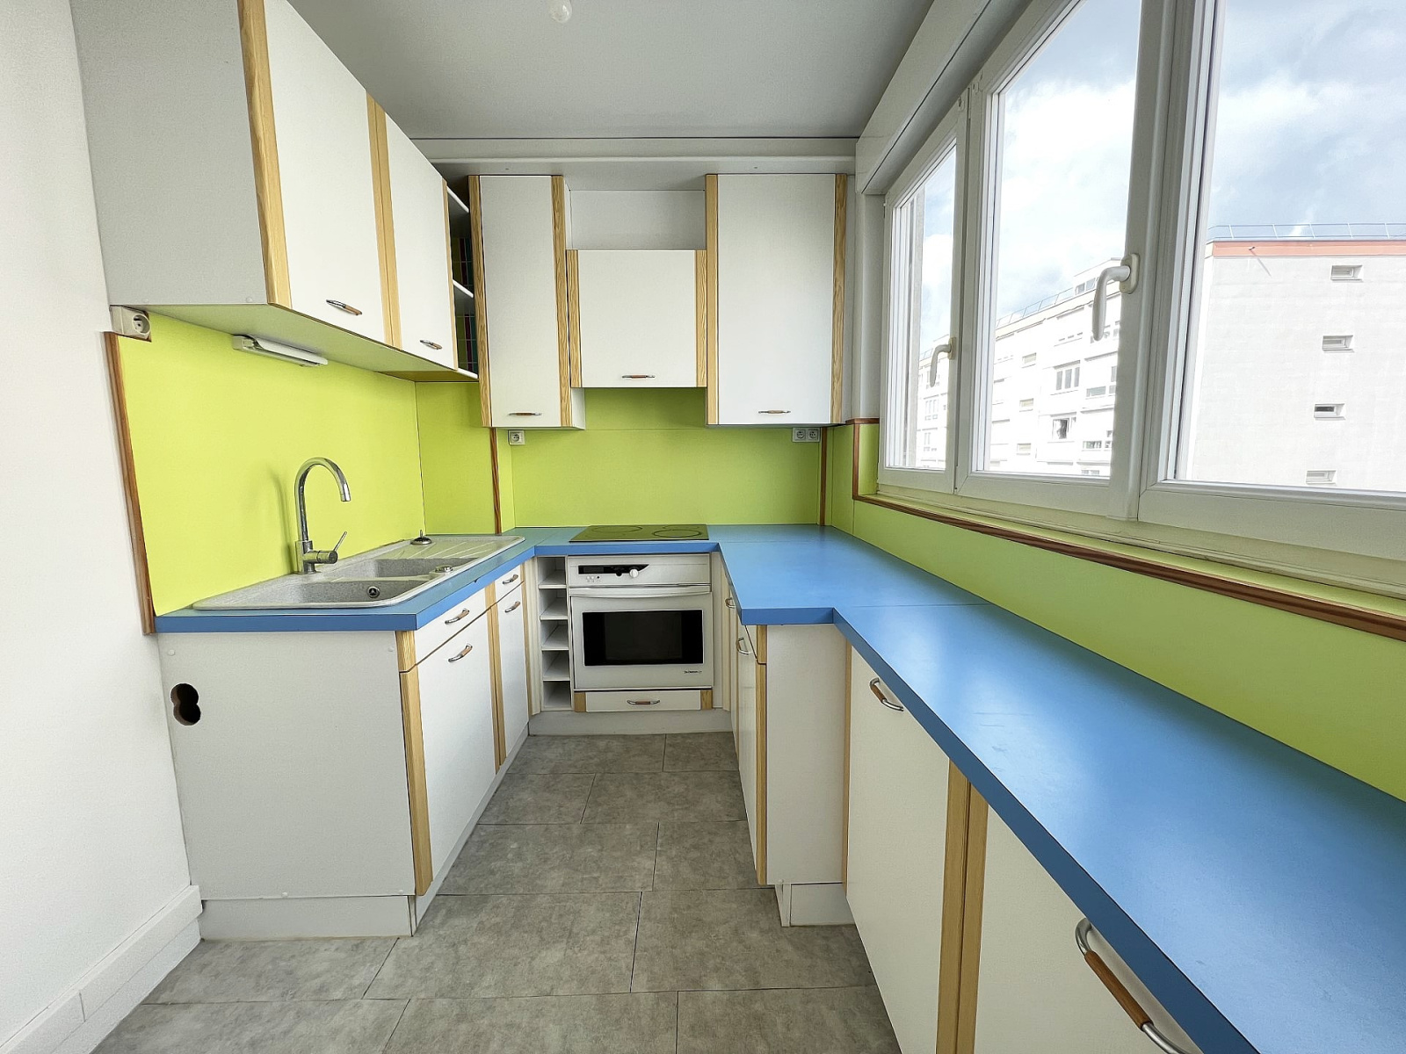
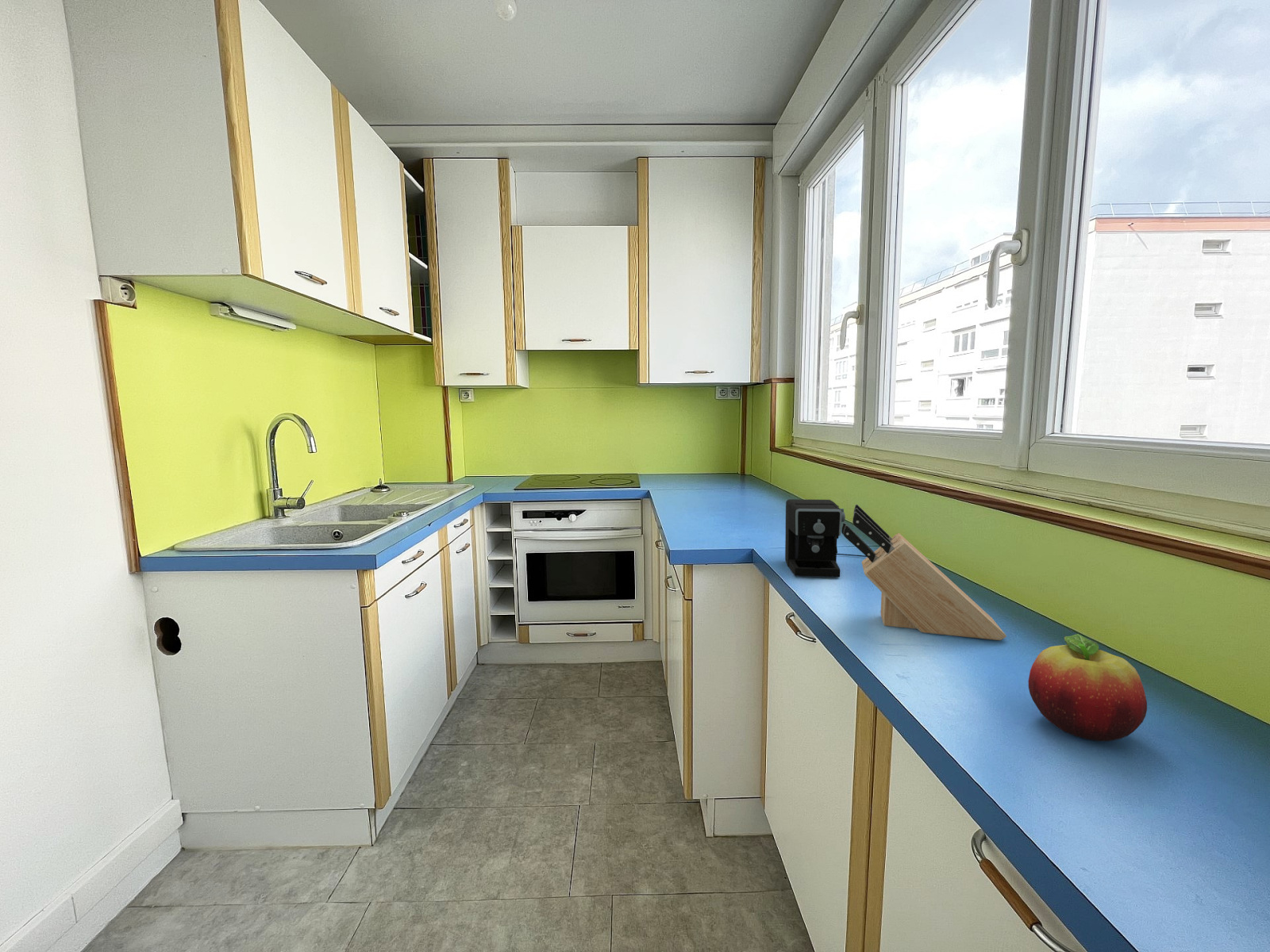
+ coffee maker (840, 535)
+ fruit (1084, 686)
+ knife block (918, 567)
